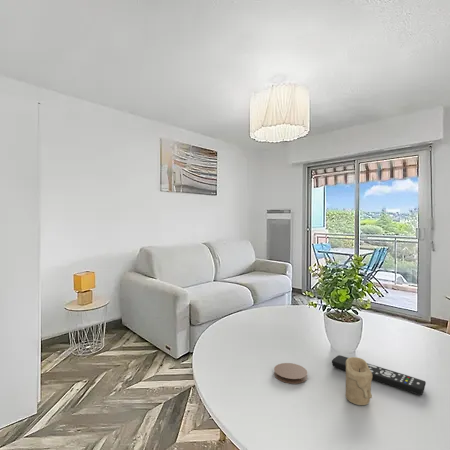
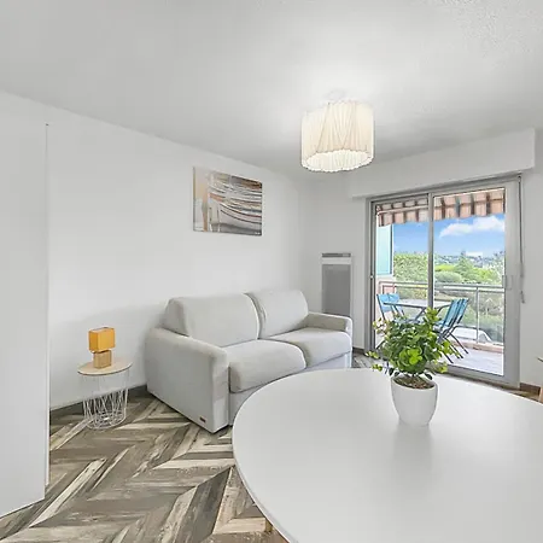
- coaster (290, 372)
- candle (358, 381)
- remote control (375, 373)
